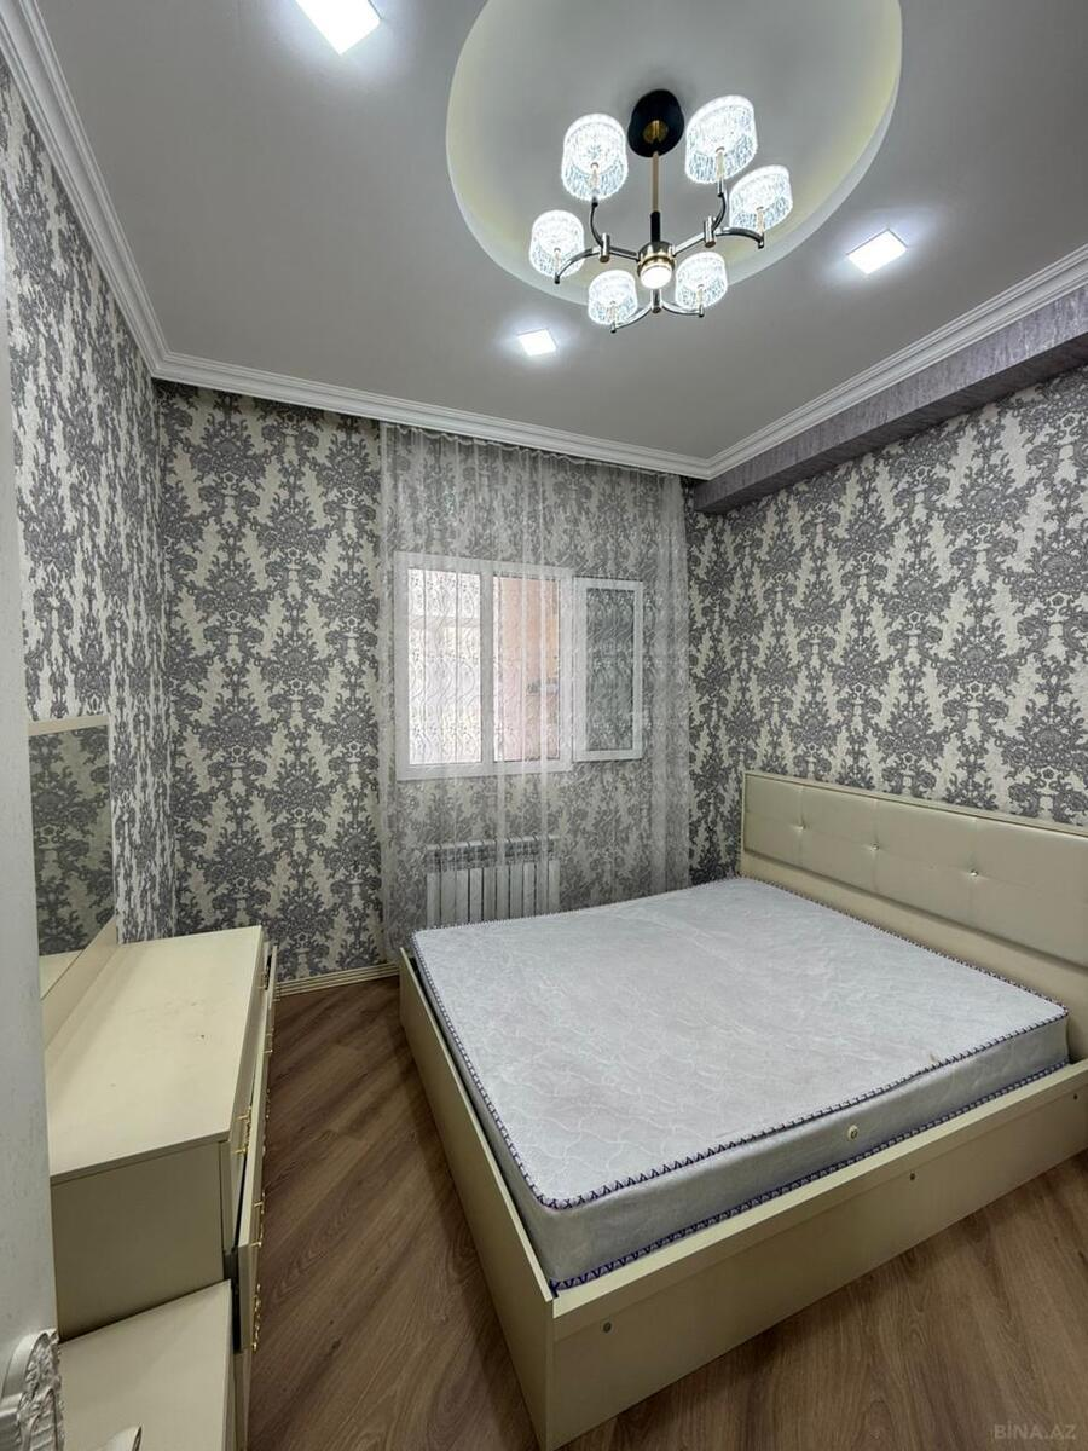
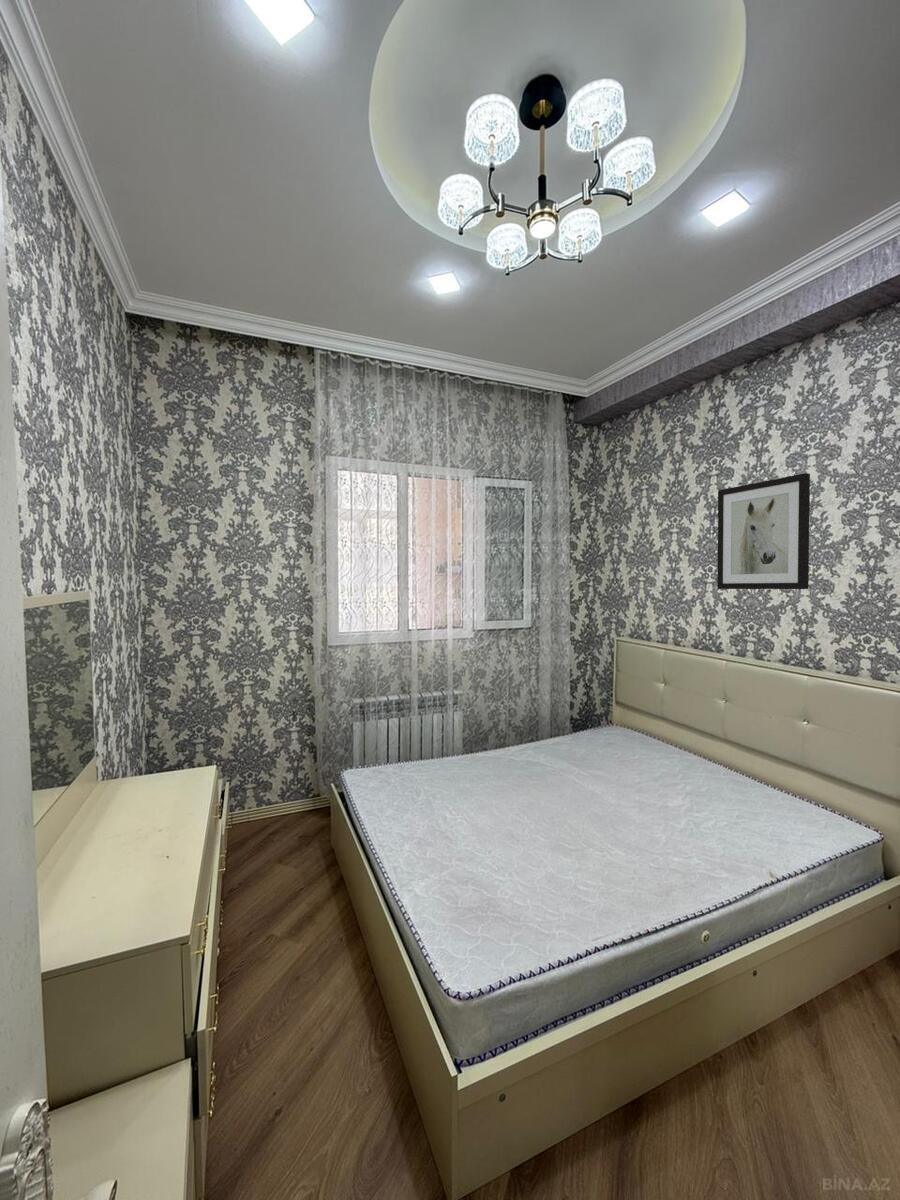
+ wall art (759, 536)
